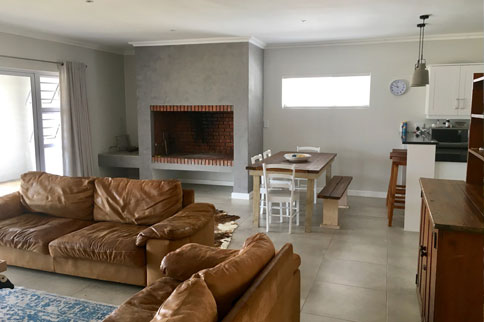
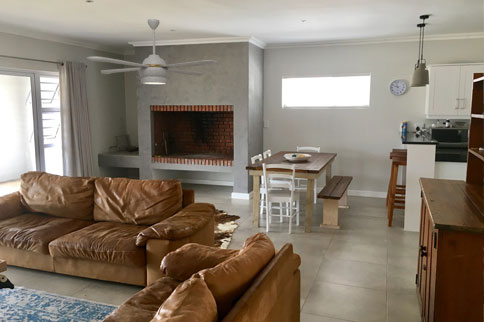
+ ceiling fan (154, 52)
